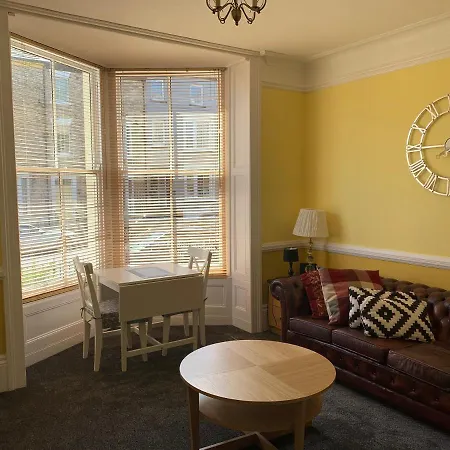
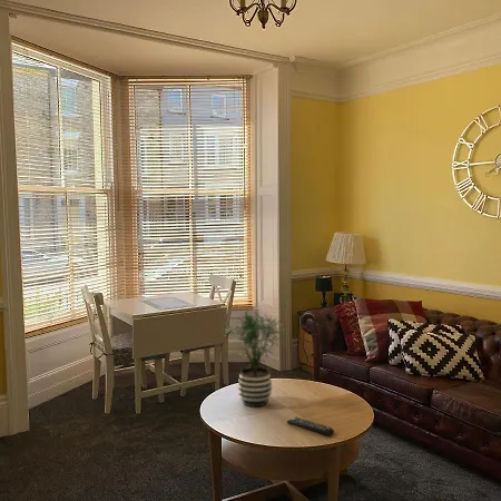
+ potted plant (257, 357)
+ remote control (310, 425)
